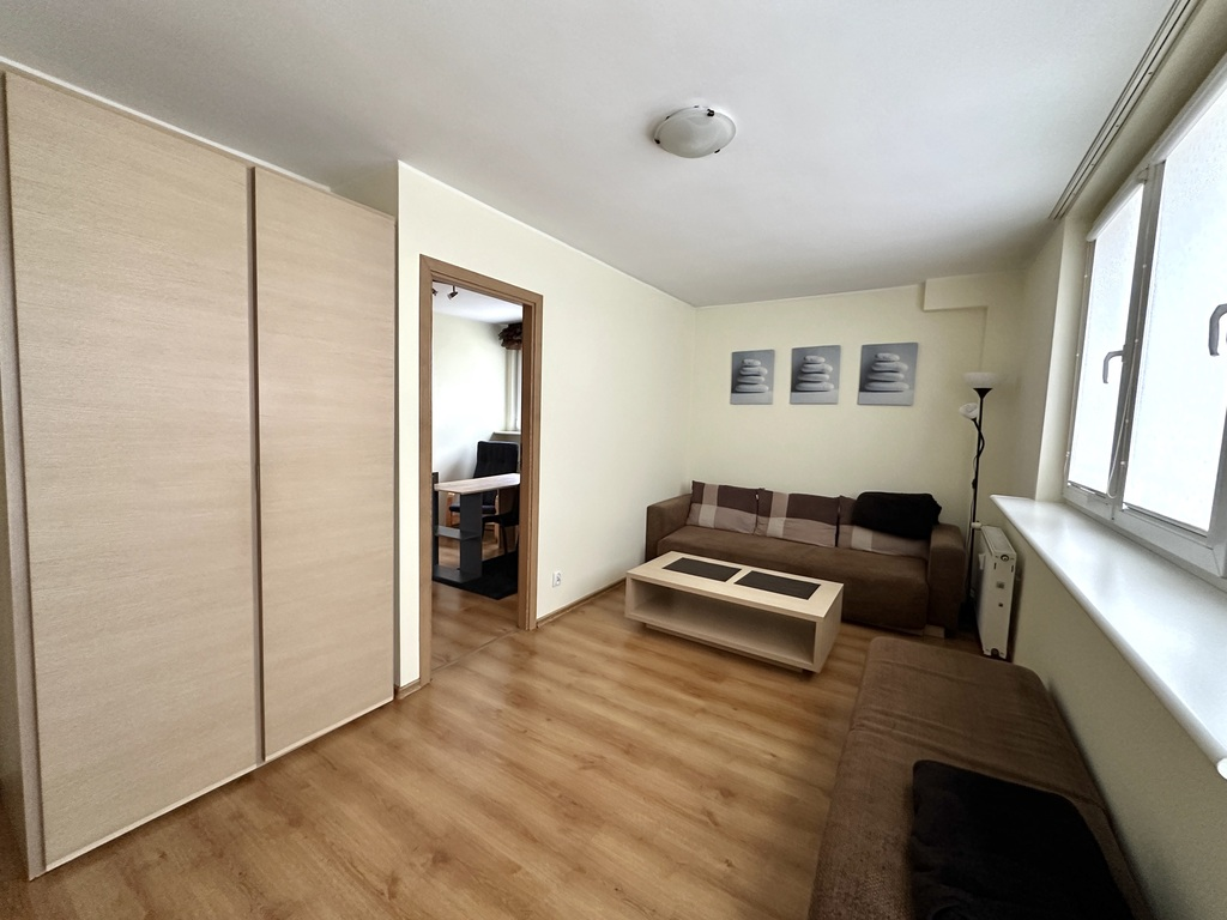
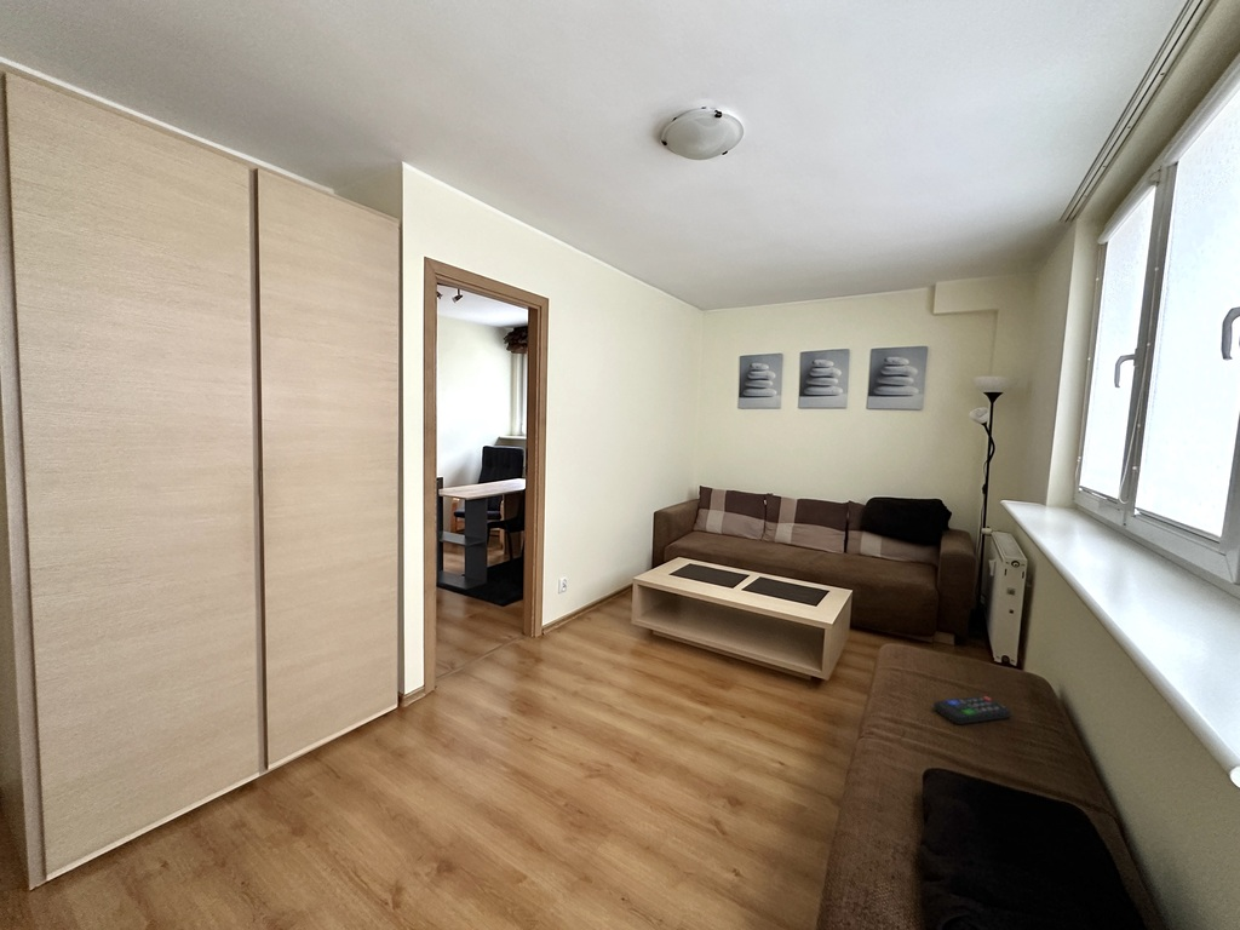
+ remote control (971, 708)
